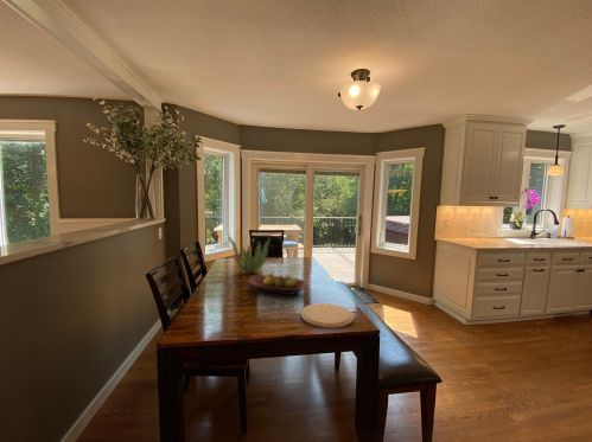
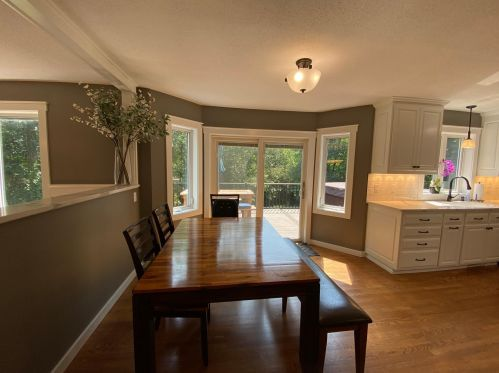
- plate (326, 314)
- plant (248, 254)
- fruit bowl (278, 282)
